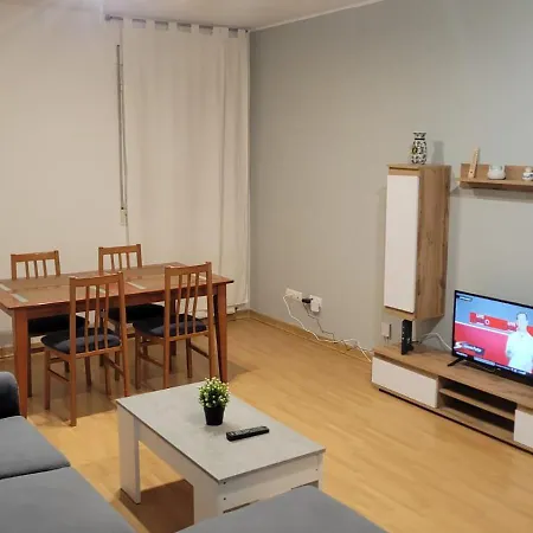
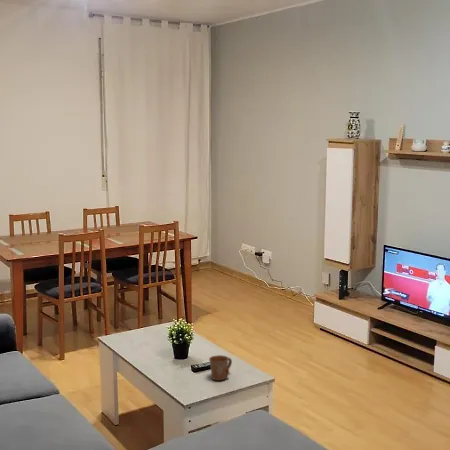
+ mug (221, 367)
